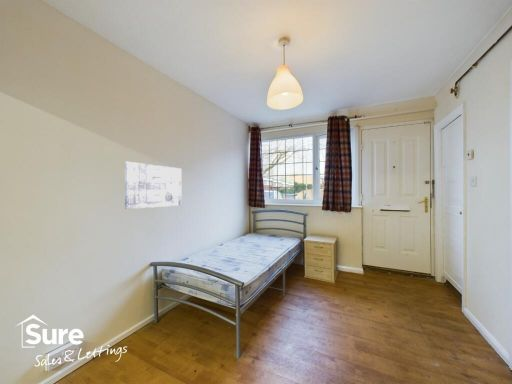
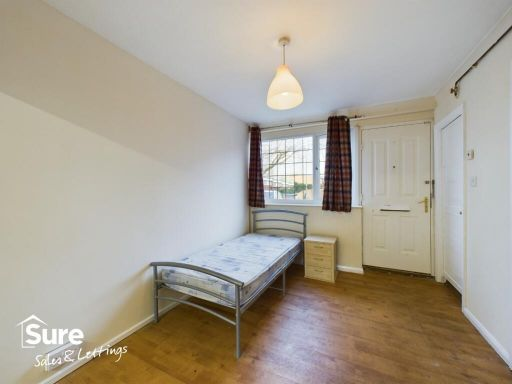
- wall art (156, 186)
